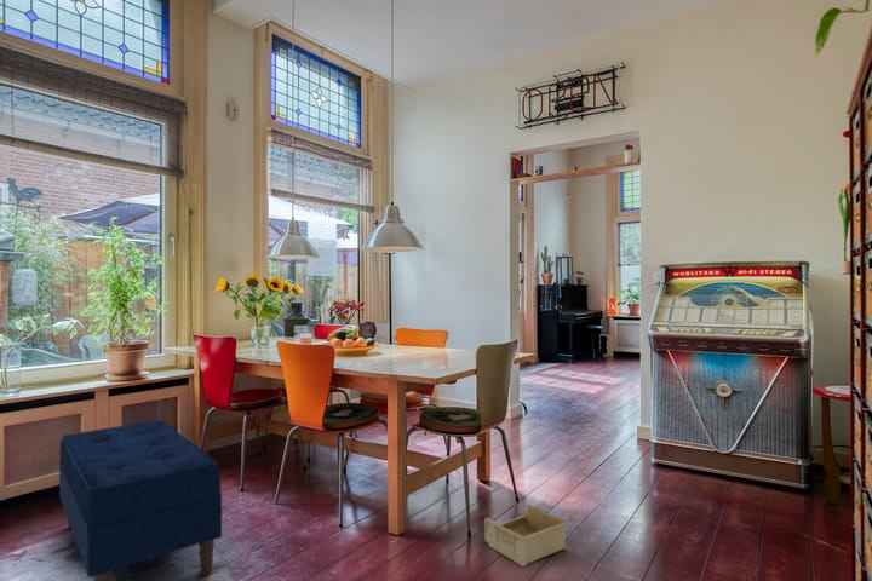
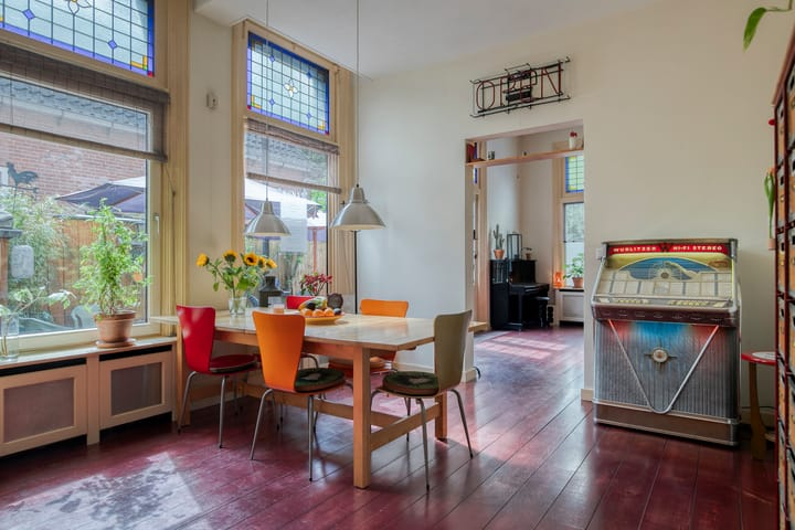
- storage bin (524, 531)
- bench (133, 497)
